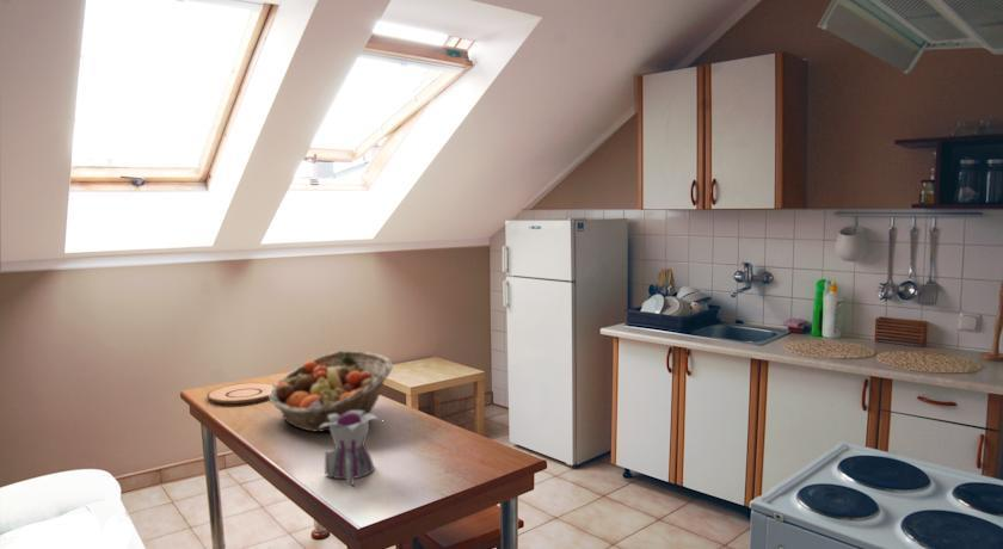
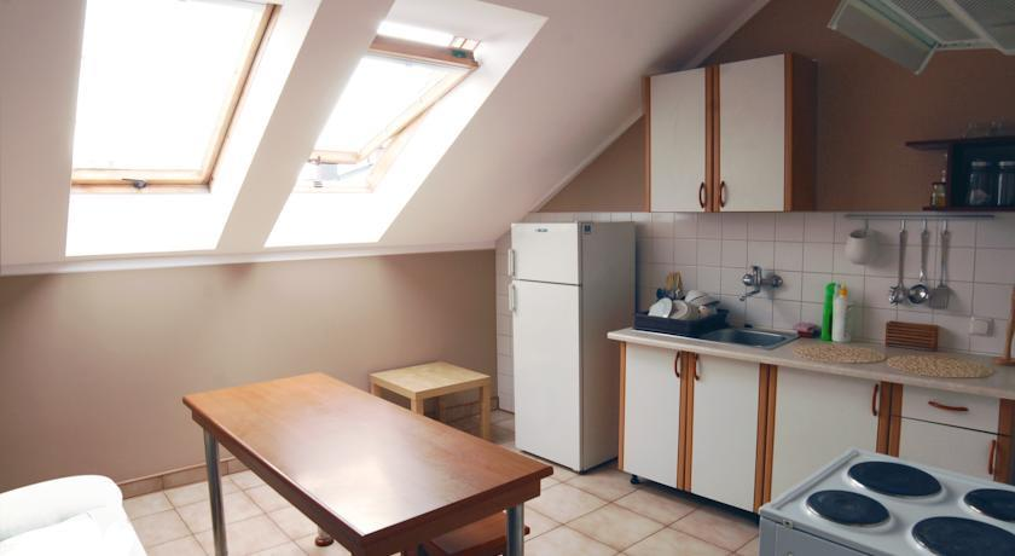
- fruit basket (331, 389)
- plate (244, 393)
- teapot (350, 443)
